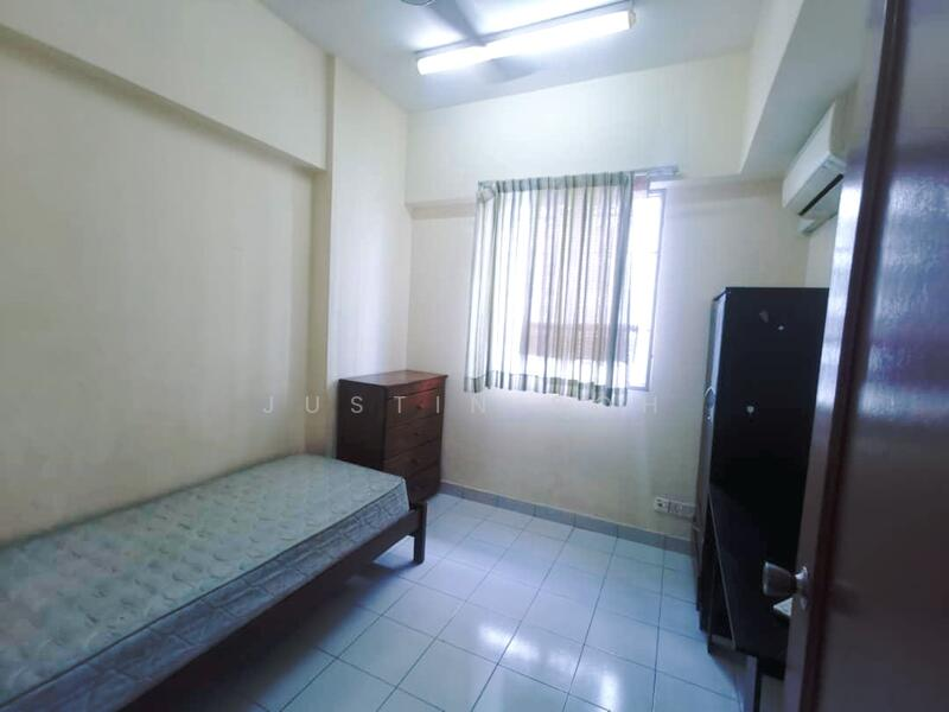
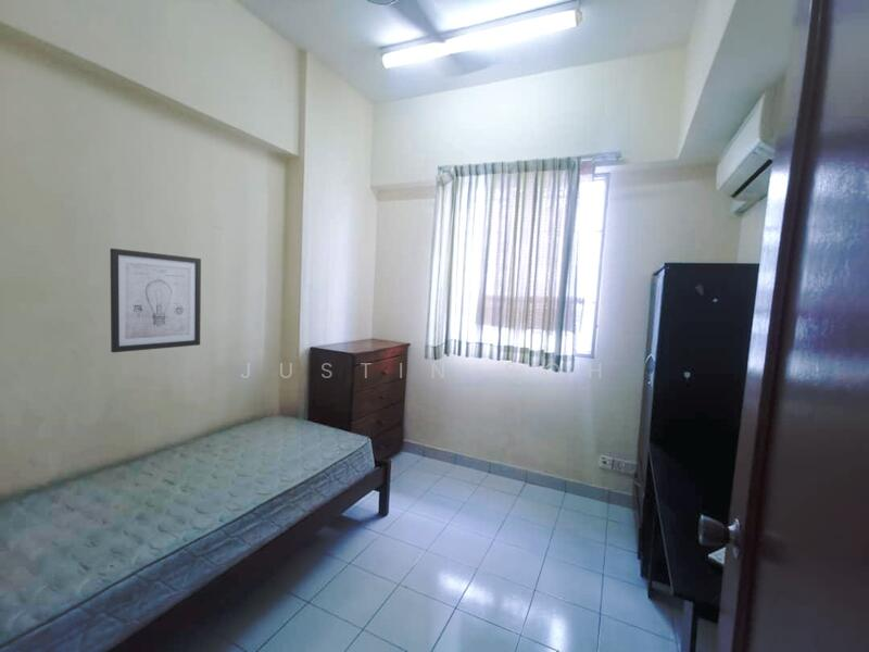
+ wall art (160, 301)
